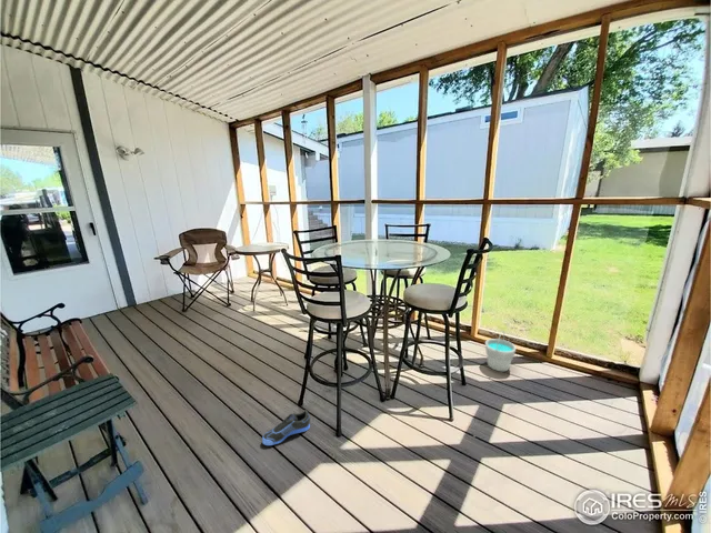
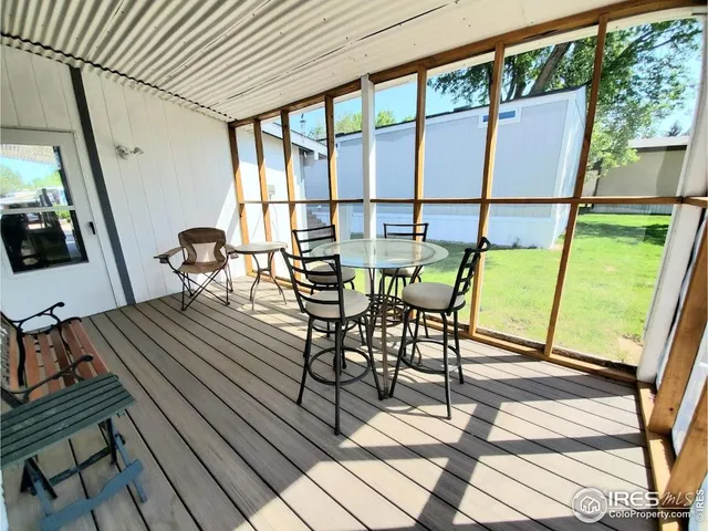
- bucket (500, 349)
- sneaker (286, 425)
